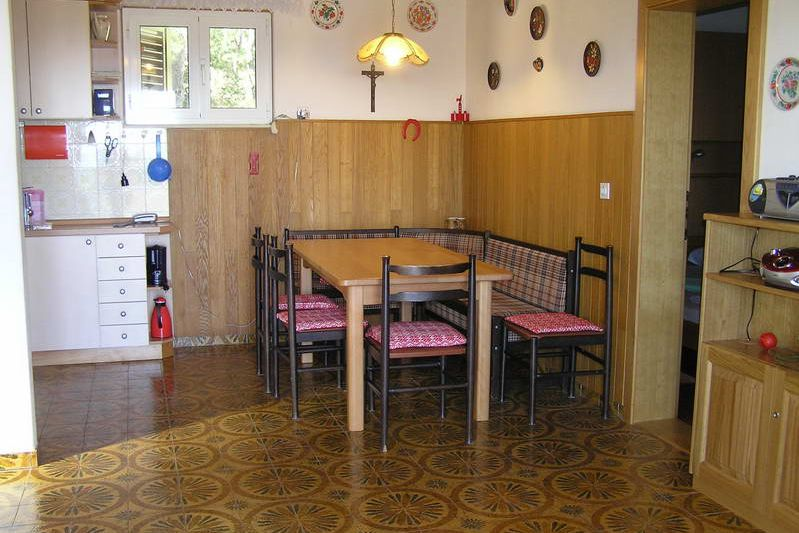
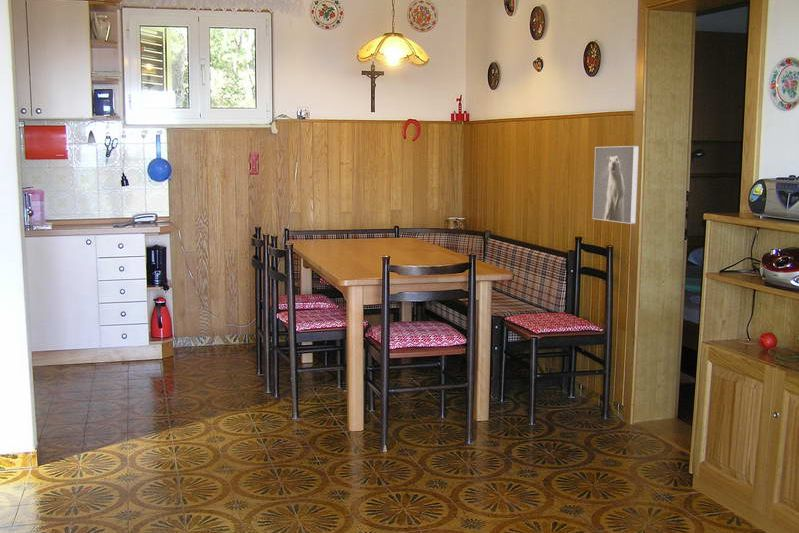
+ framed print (614, 184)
